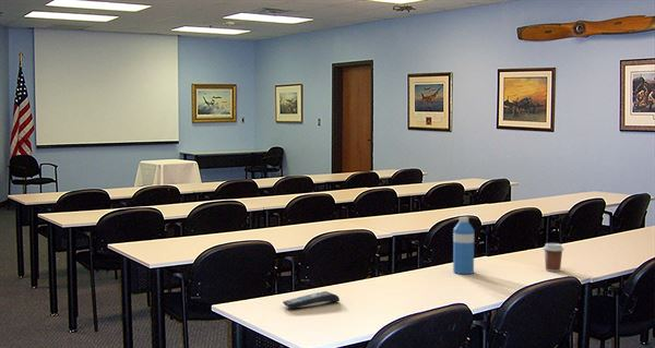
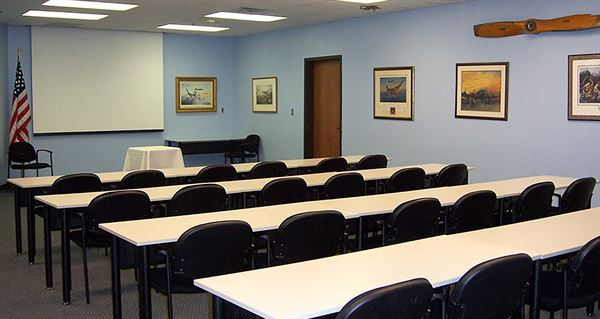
- remote control (311, 299)
- coffee cup (552, 256)
- water bottle (463, 244)
